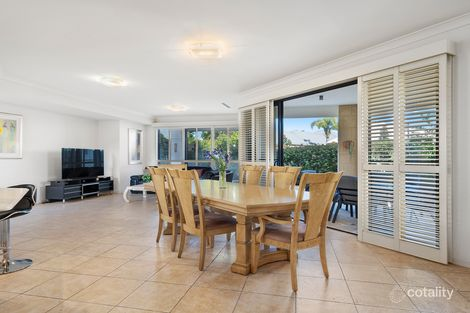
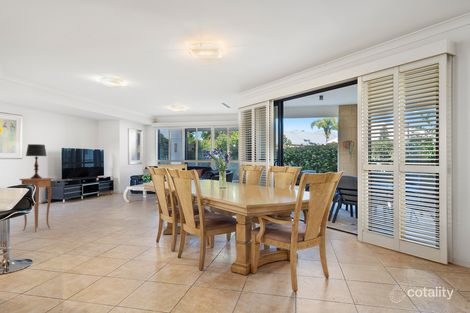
+ side table (36, 203)
+ table lamp (36, 161)
